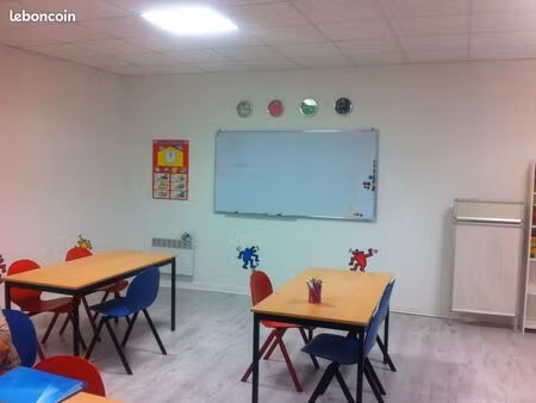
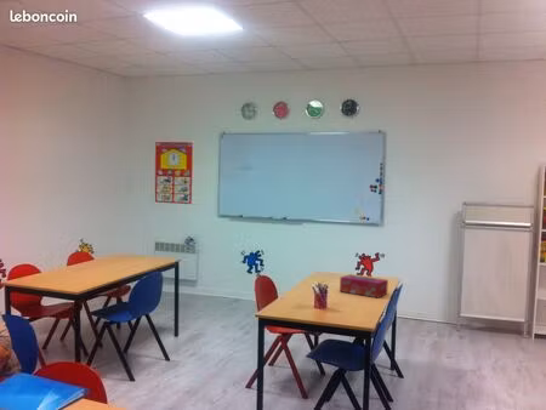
+ tissue box (363, 285)
